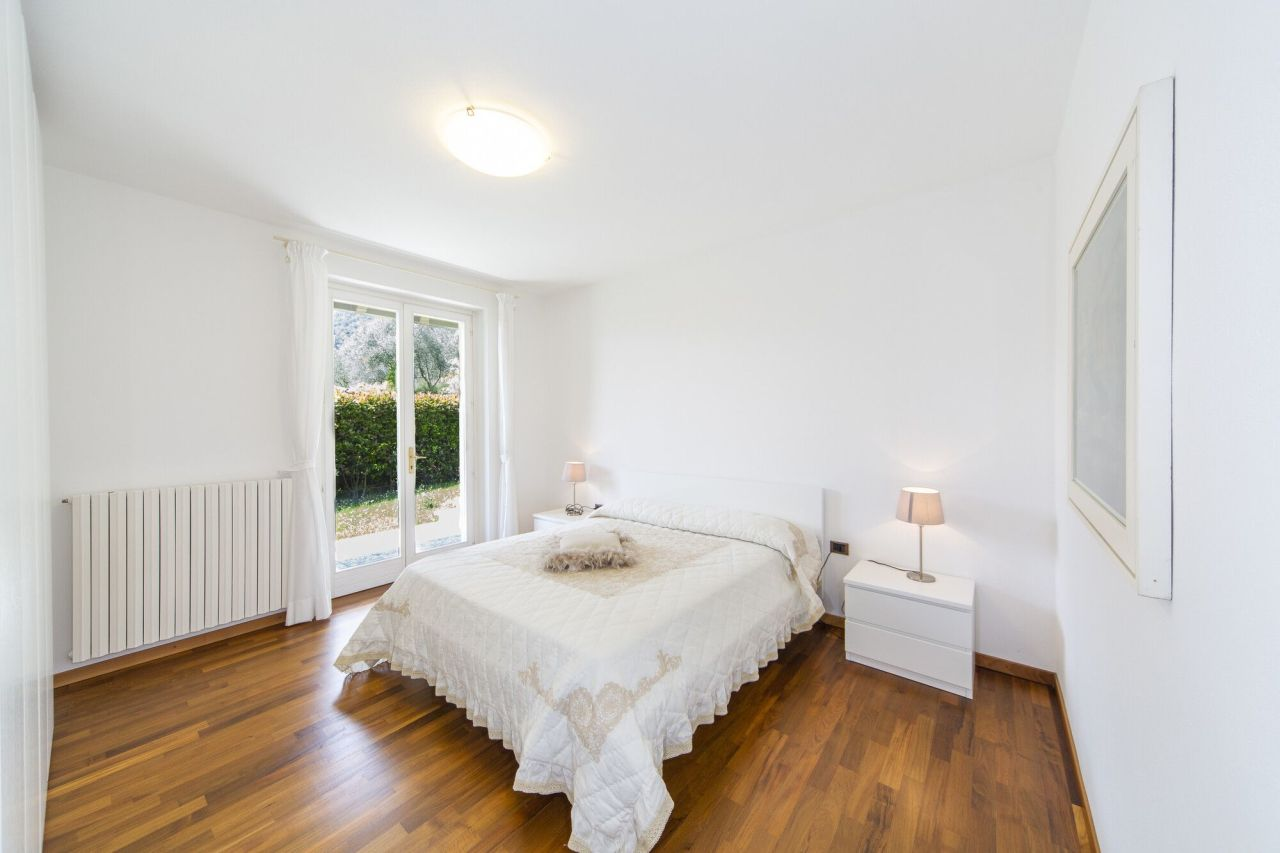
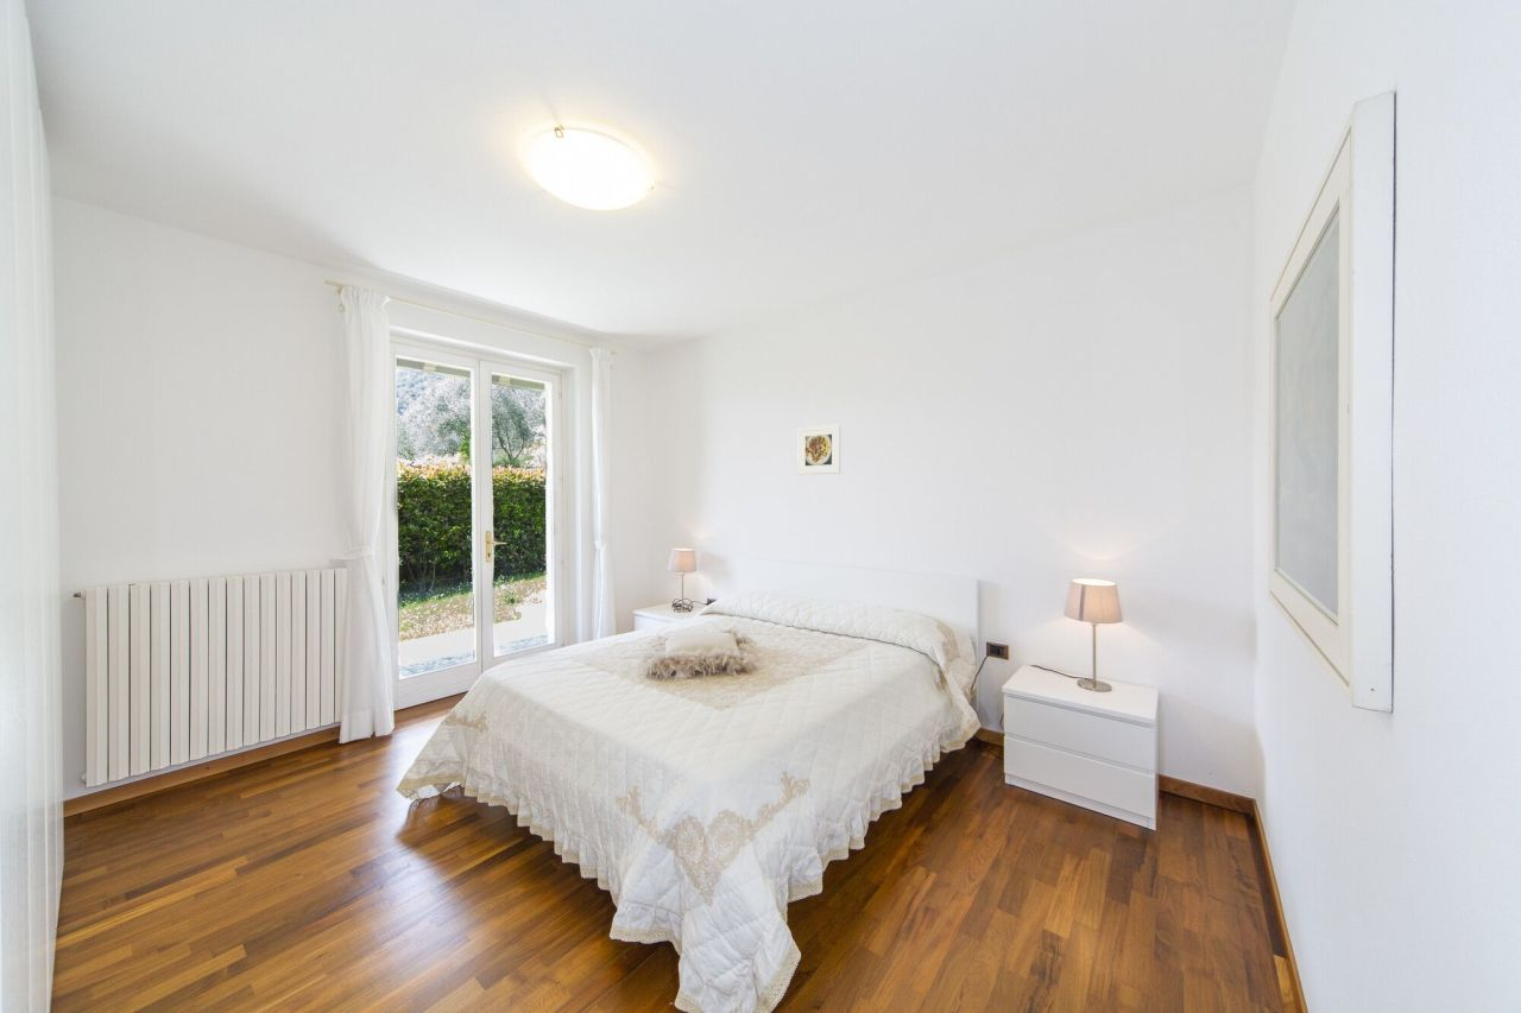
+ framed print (819, 450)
